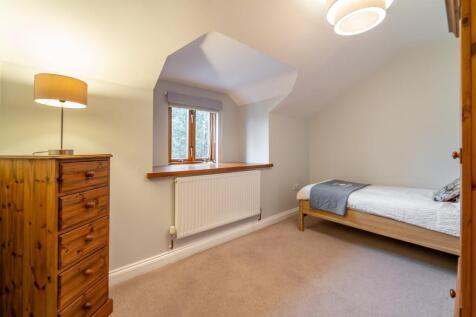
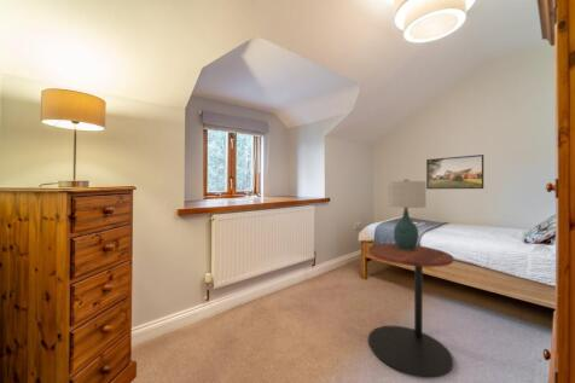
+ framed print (453, 173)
+ table lamp (406, 213)
+ side table (414, 300)
